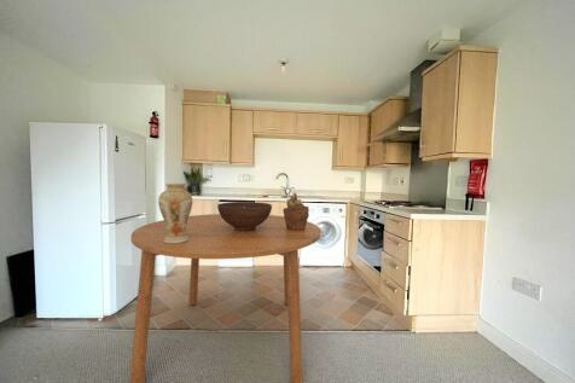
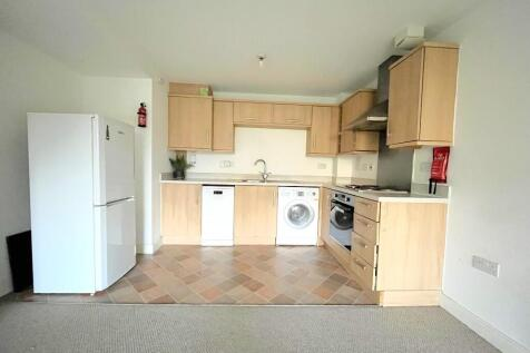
- dining table (233, 257)
- fruit bowl (244, 216)
- vase (175, 211)
- decorative container (296, 210)
